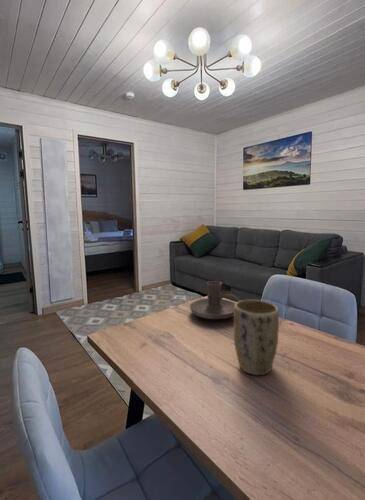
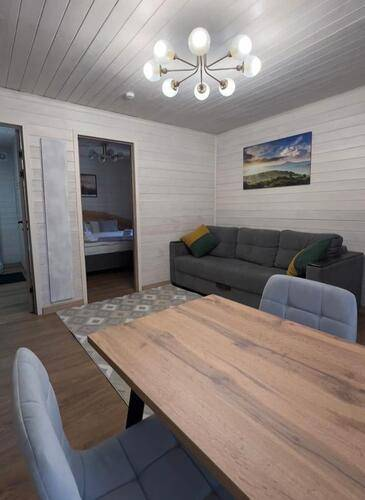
- plant pot (255, 336)
- candle holder (218, 300)
